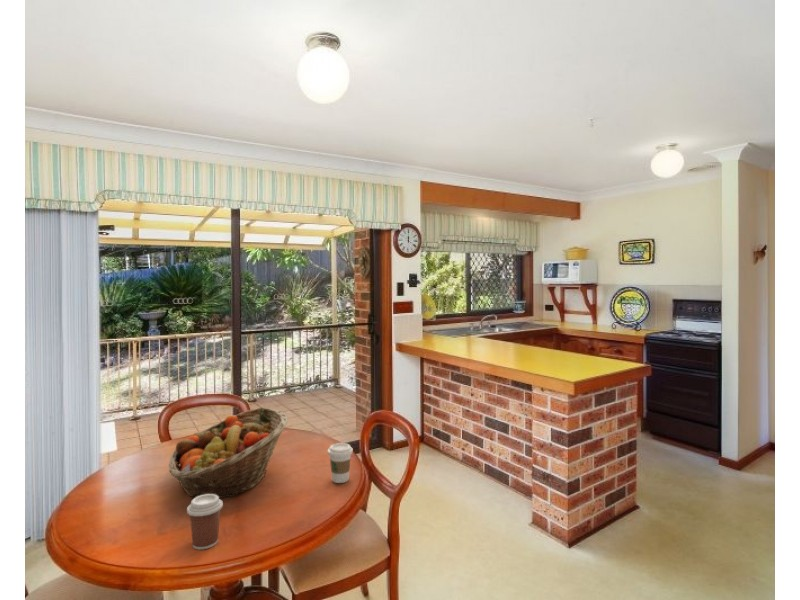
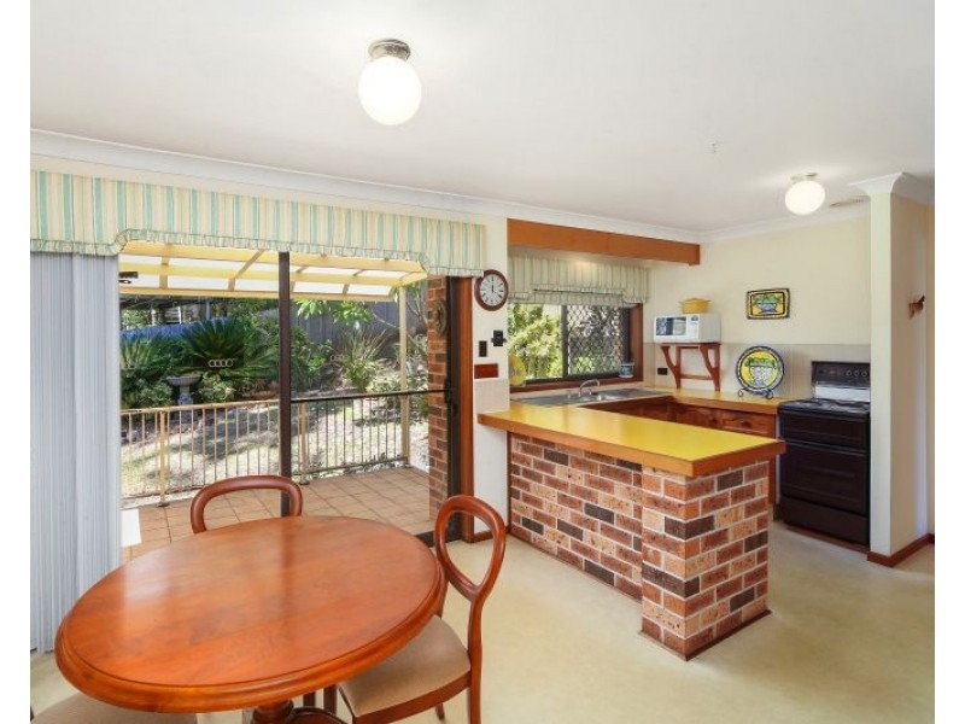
- fruit basket (230, 448)
- coffee cup (205, 521)
- coffee cup (340, 463)
